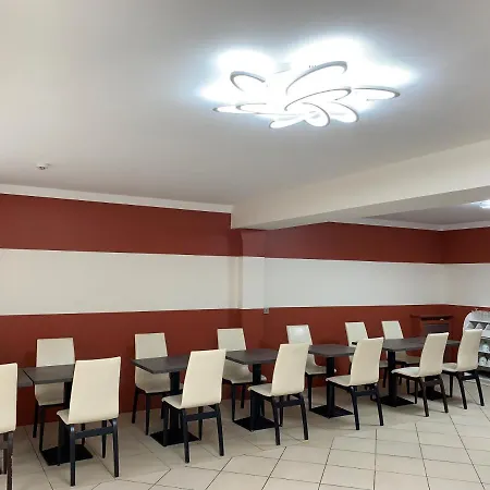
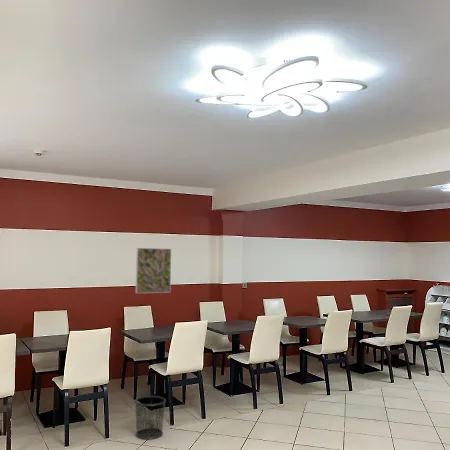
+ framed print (153, 270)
+ waste bin (149, 417)
